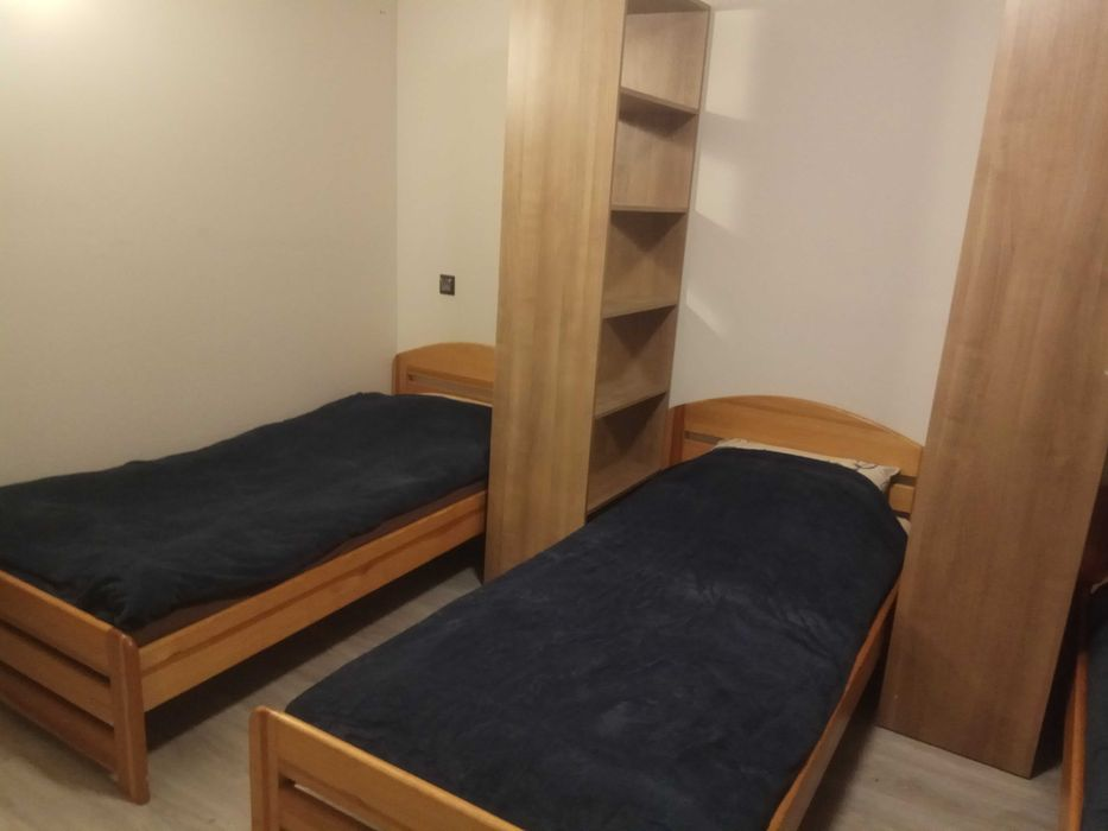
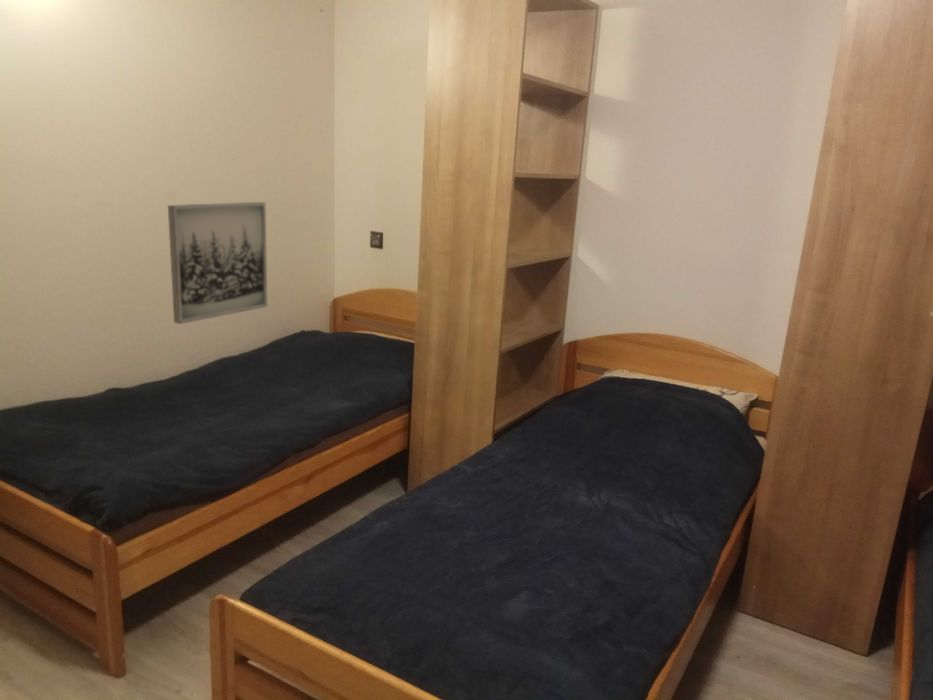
+ wall art (221, 260)
